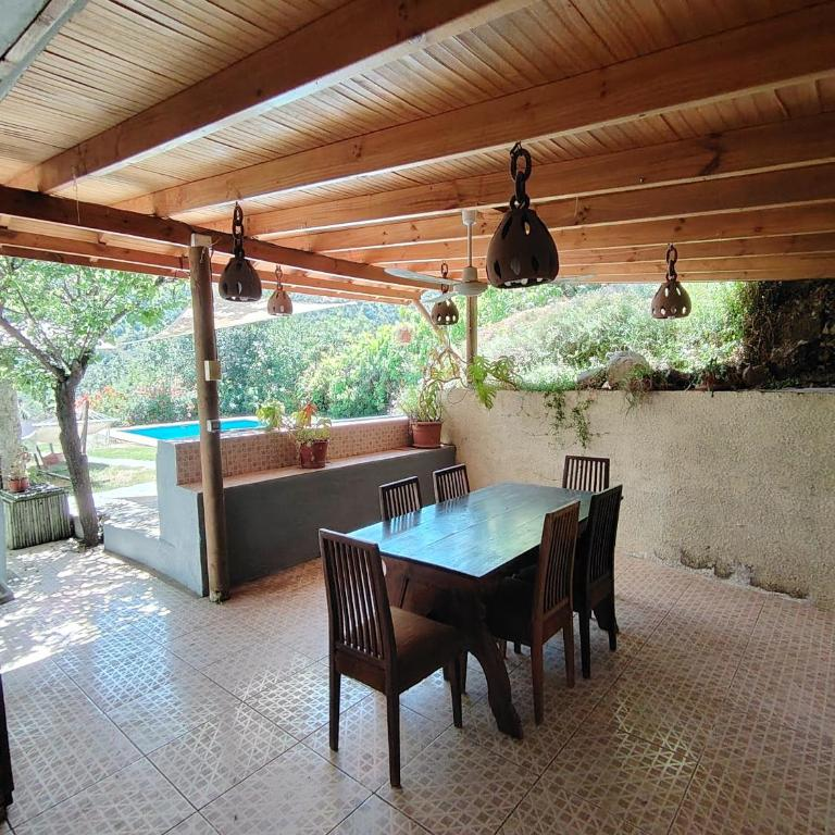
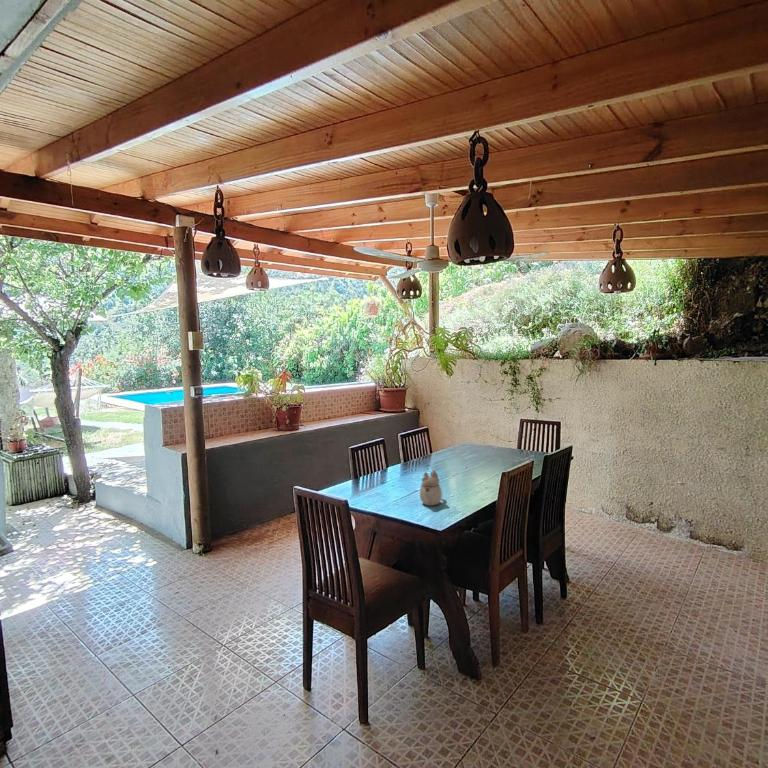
+ teapot (431, 487)
